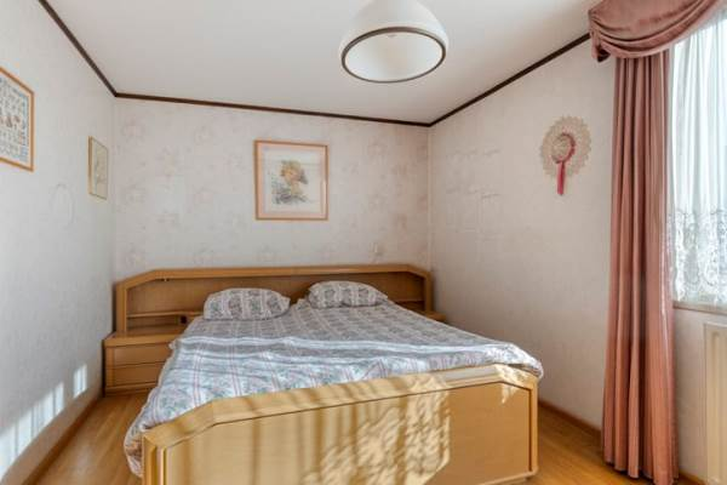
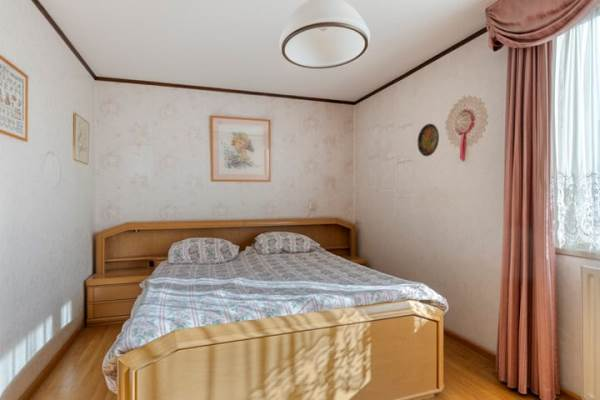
+ decorative plate (429, 140)
